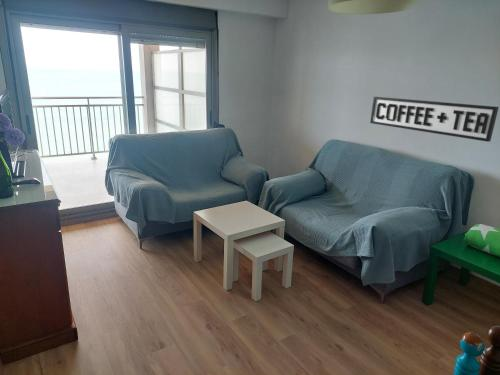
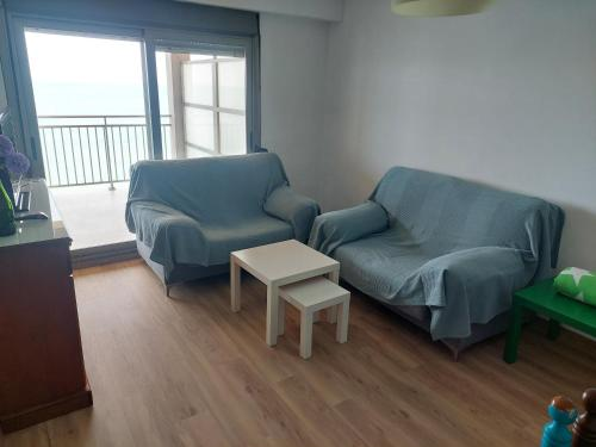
- sign (424, 116)
